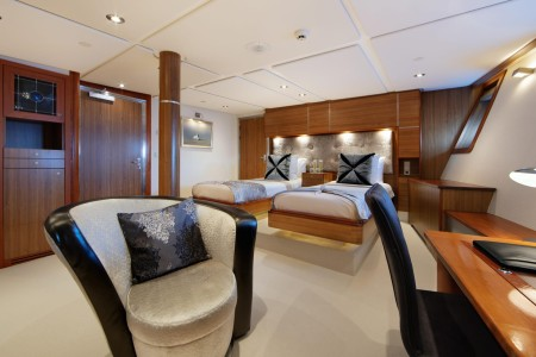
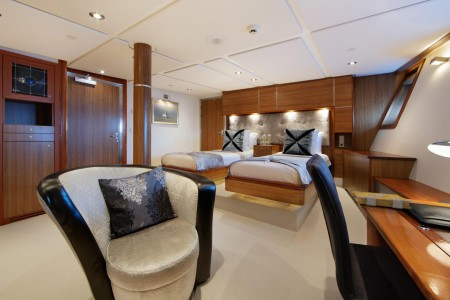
+ spell book (376, 198)
